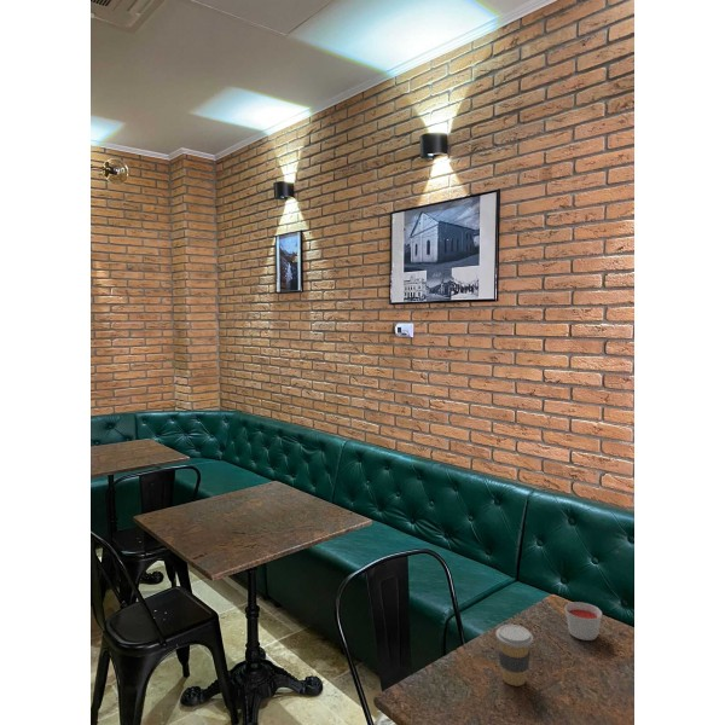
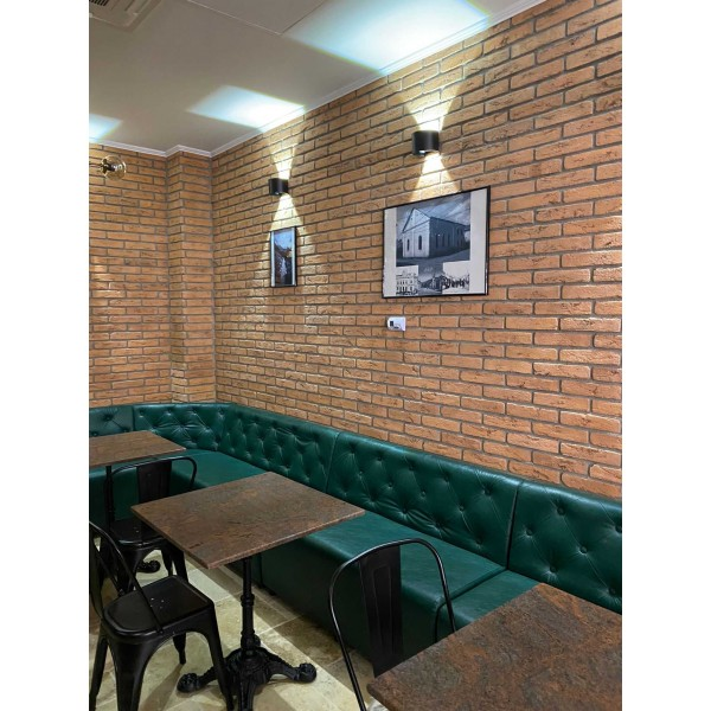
- candle (582, 621)
- coffee cup (514, 655)
